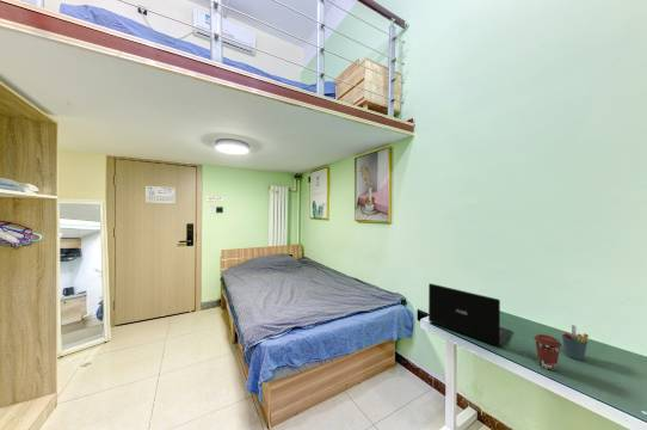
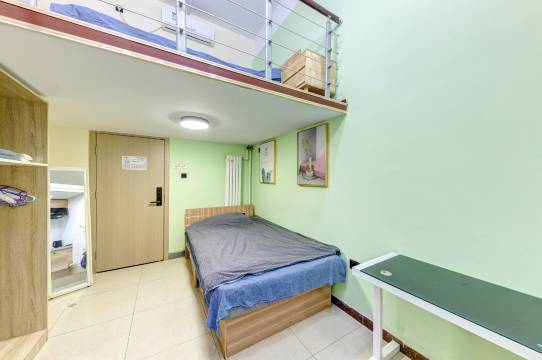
- pen holder (574, 342)
- laptop (468, 306)
- coffee cup (547, 351)
